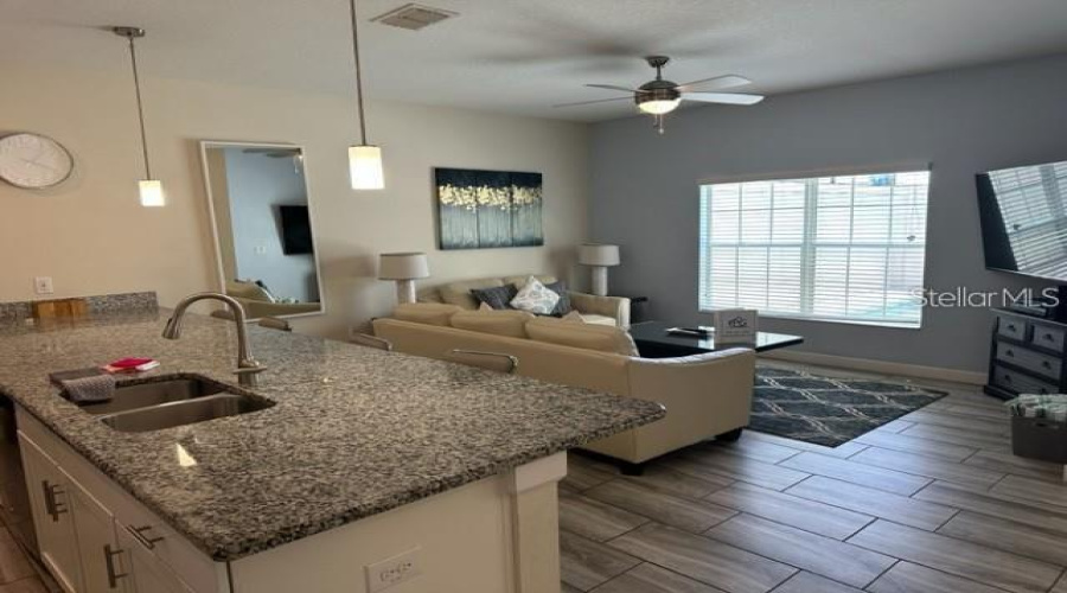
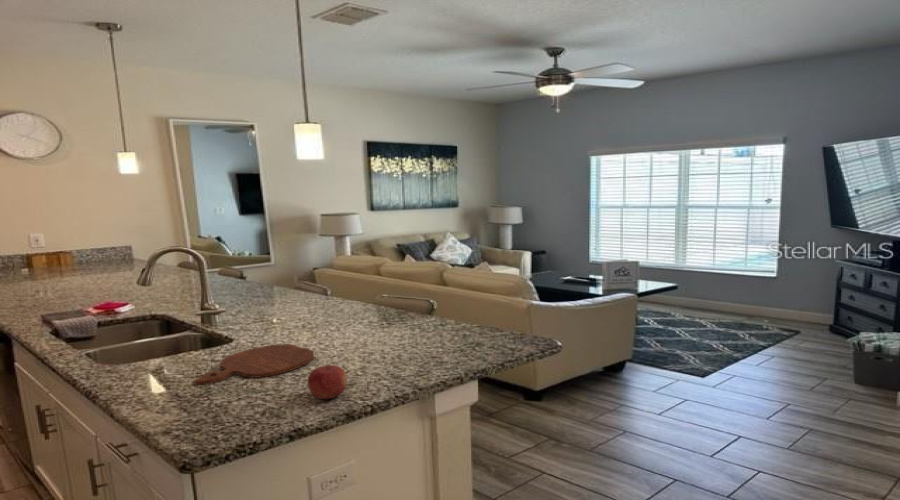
+ fruit (327, 380)
+ cutting board (253, 364)
